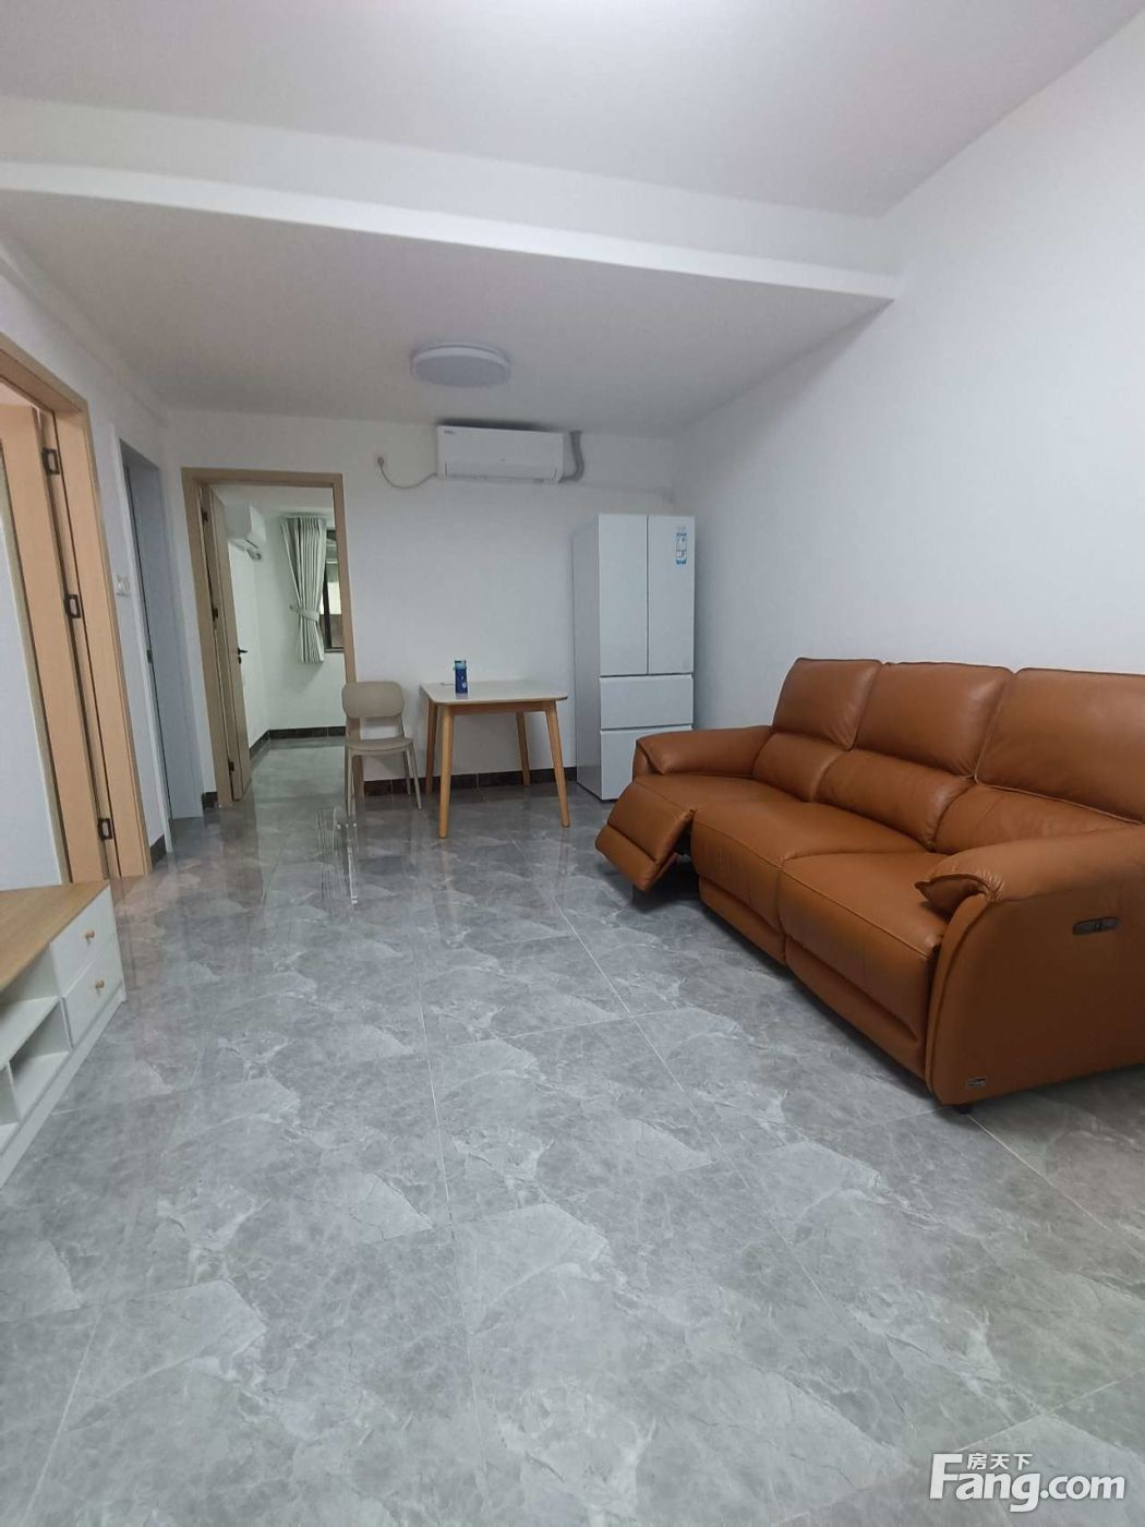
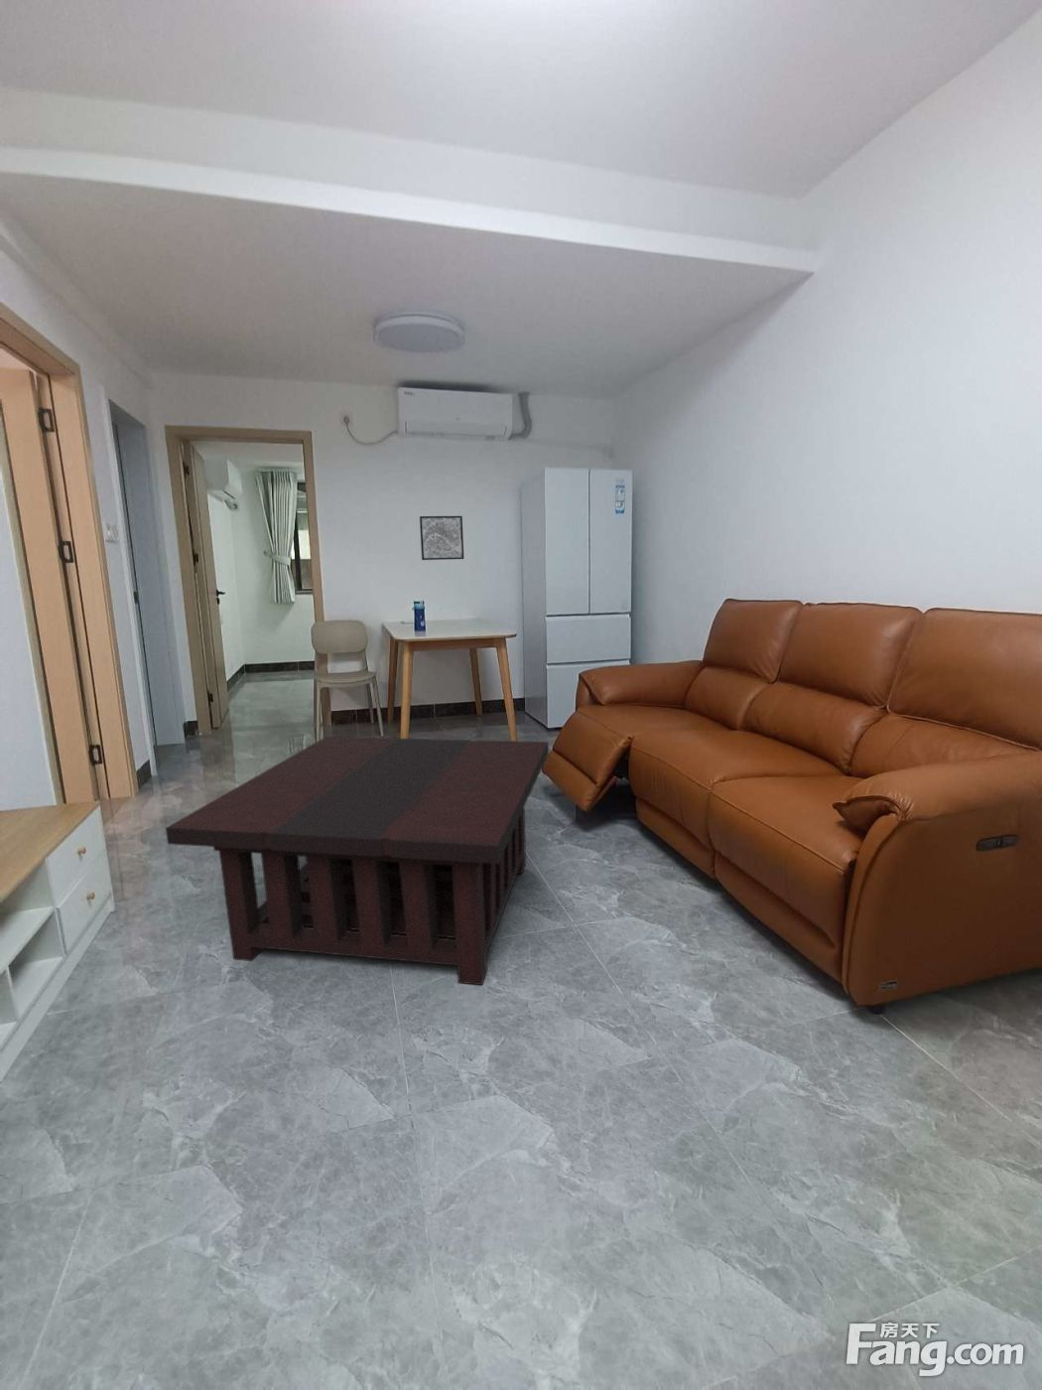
+ wall art (441, 537)
+ coffee table (394, 843)
